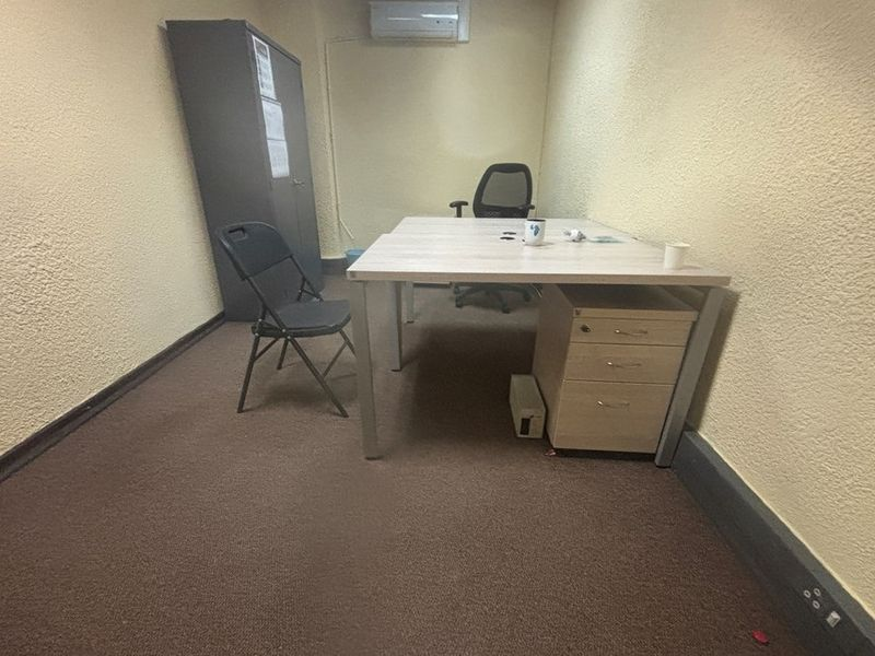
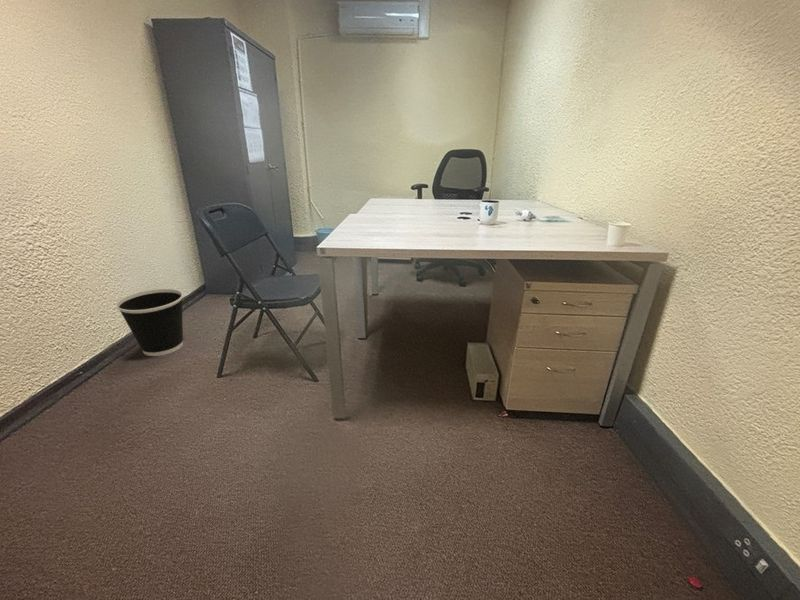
+ wastebasket (157, 323)
